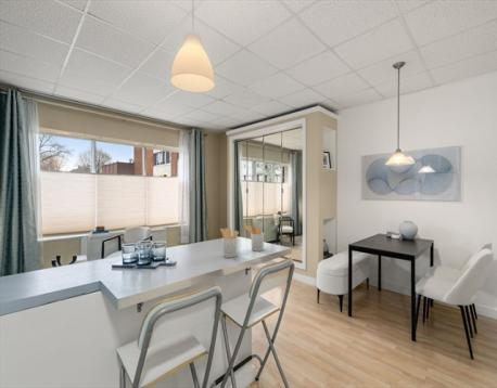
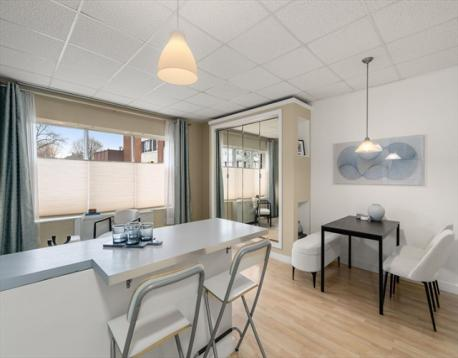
- utensil holder (254, 236)
- utensil holder (228, 242)
